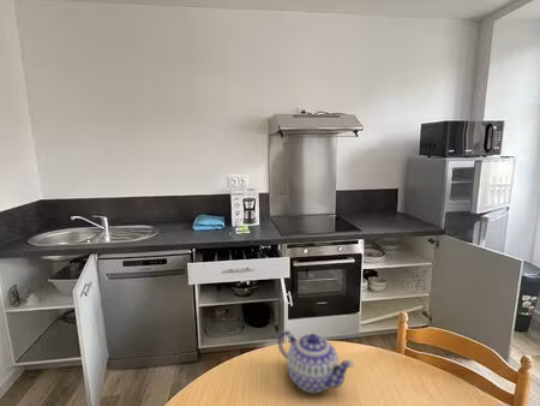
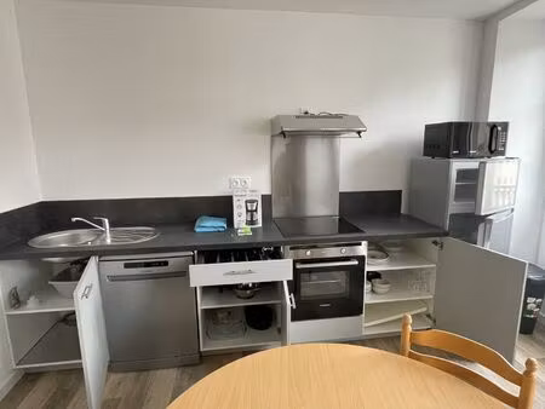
- teapot (312, 357)
